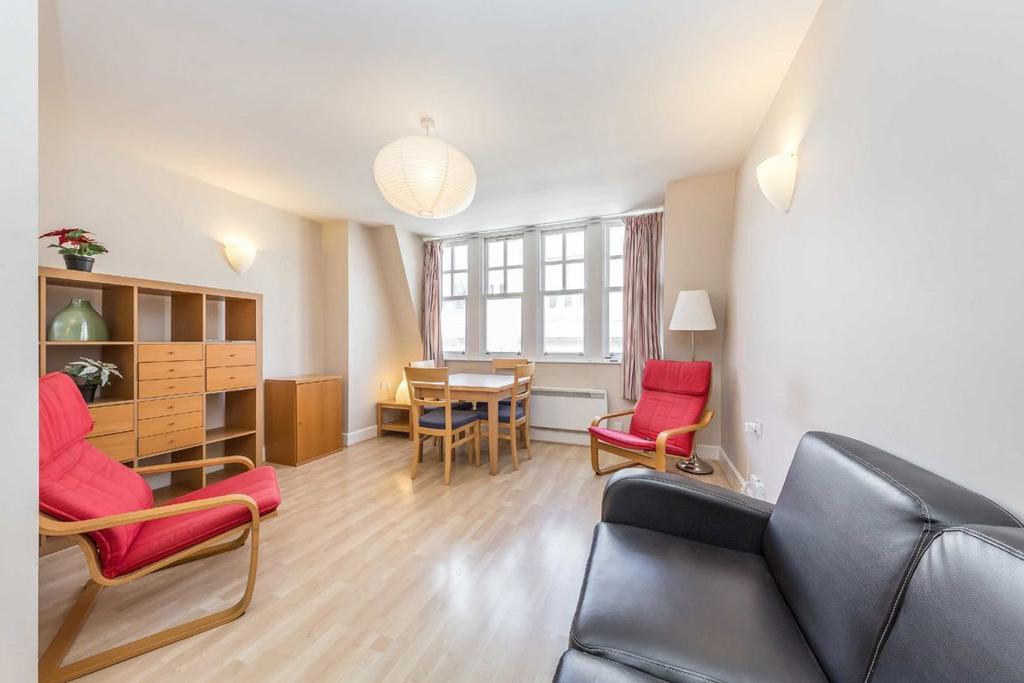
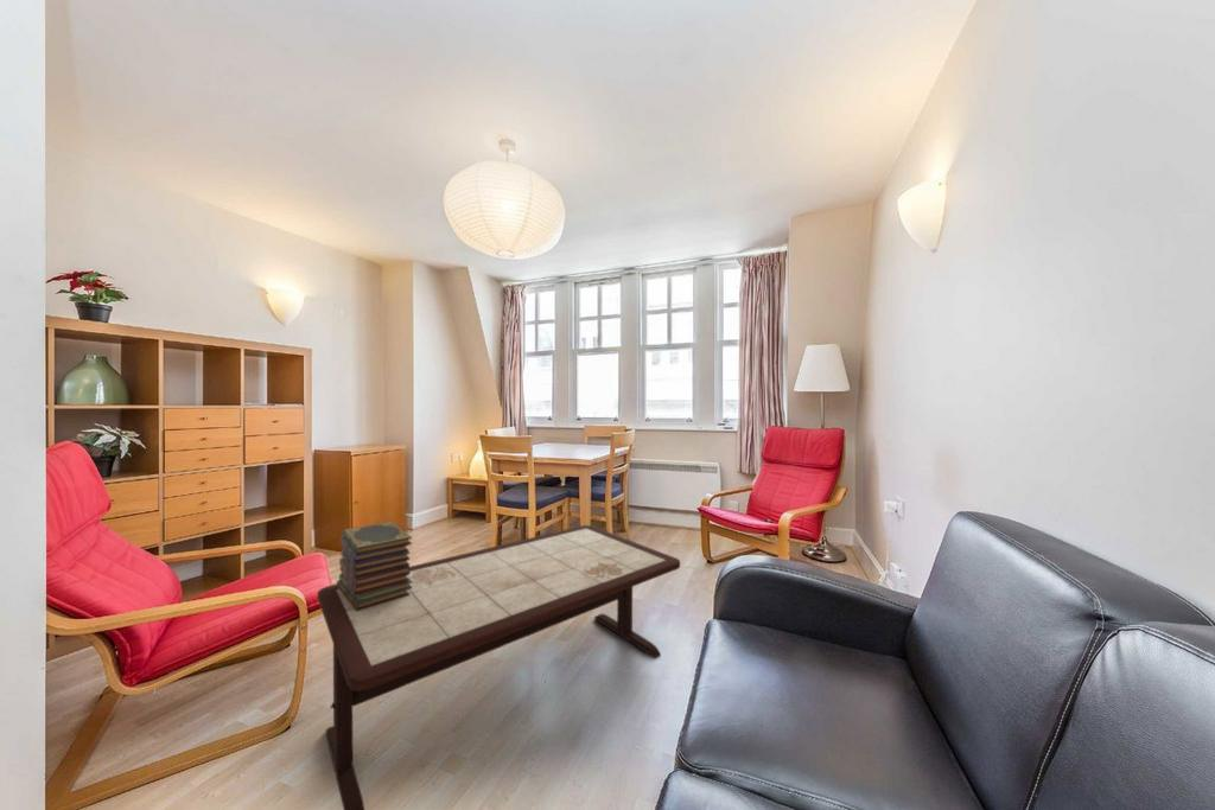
+ book stack (375, 561)
+ coffee table (515, 631)
